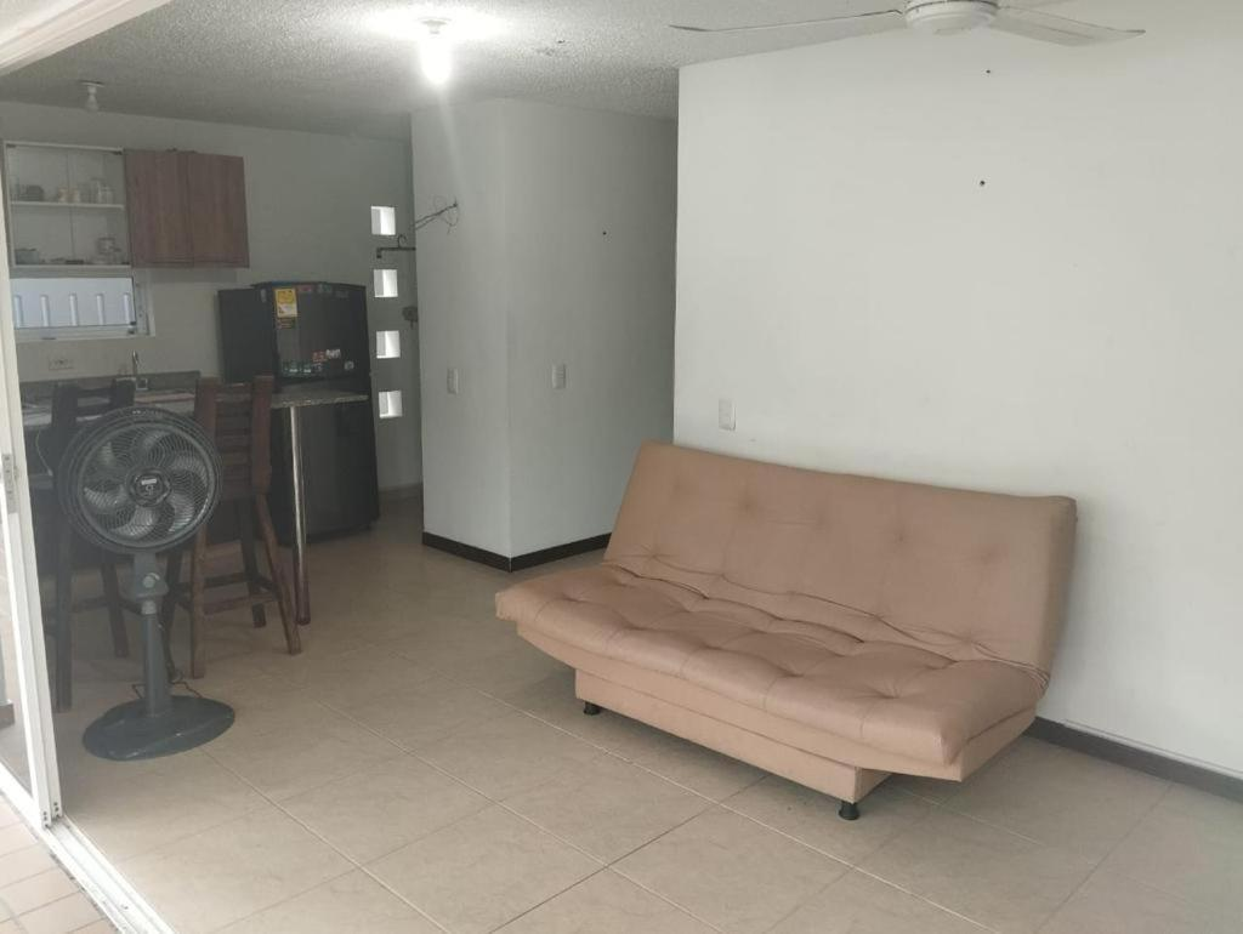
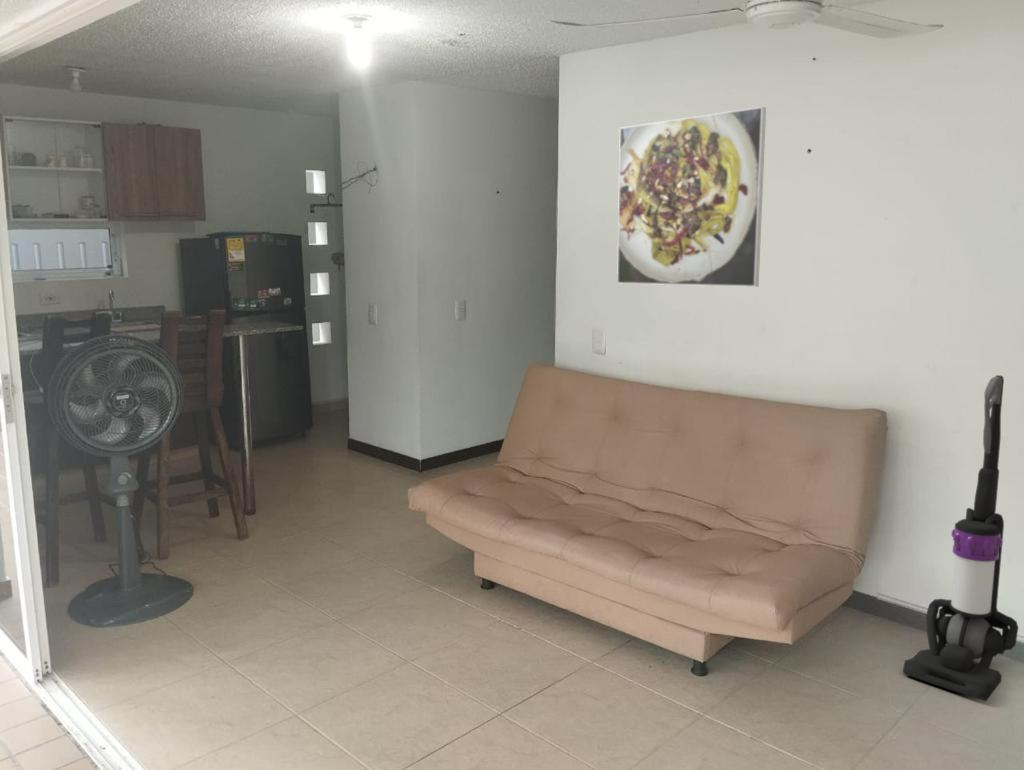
+ vacuum cleaner (974, 528)
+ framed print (685, 202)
